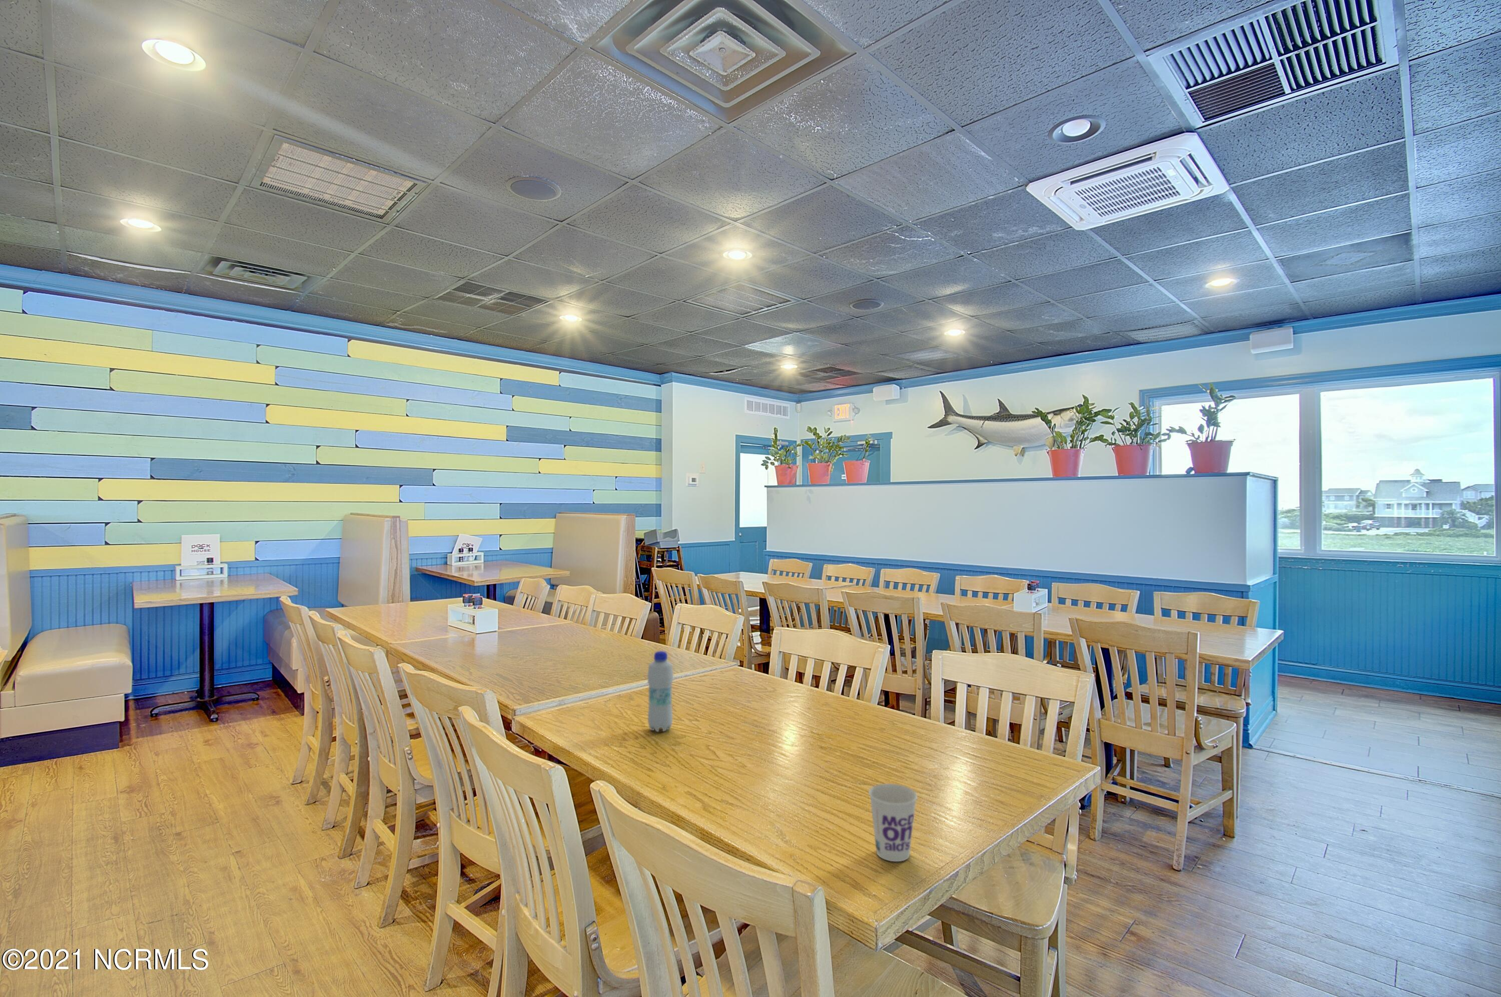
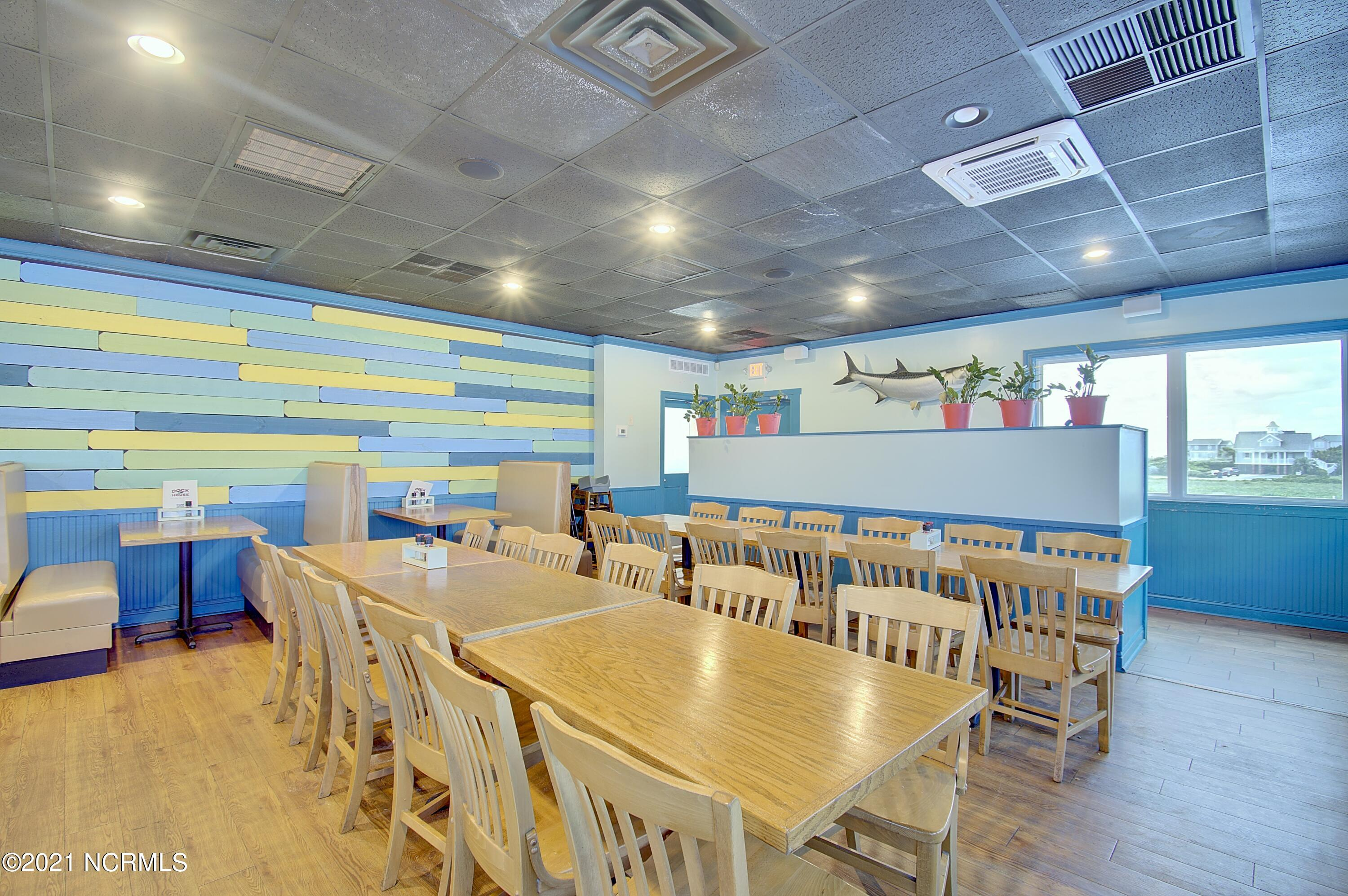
- cup (893, 823)
- bottle (660, 690)
